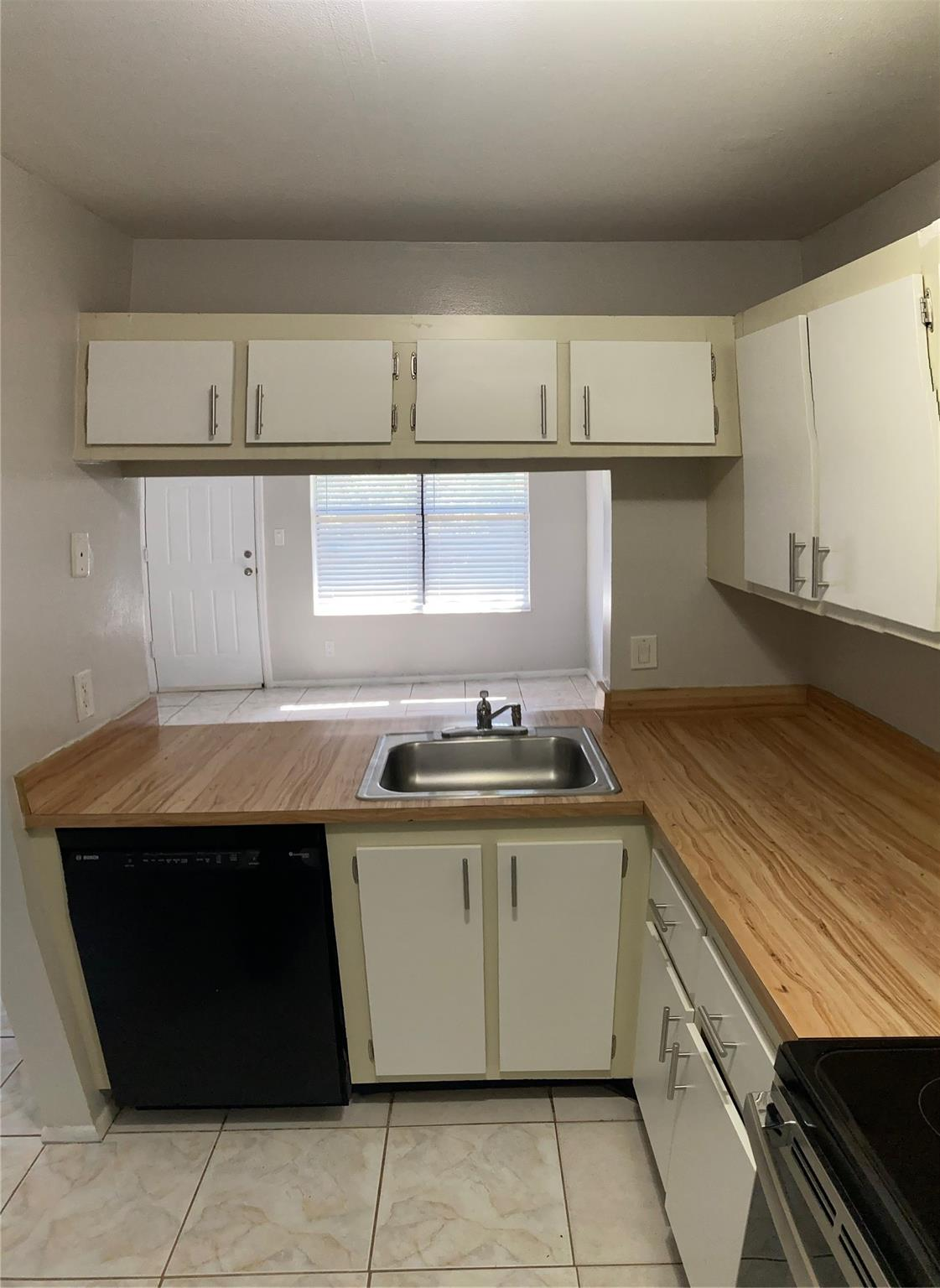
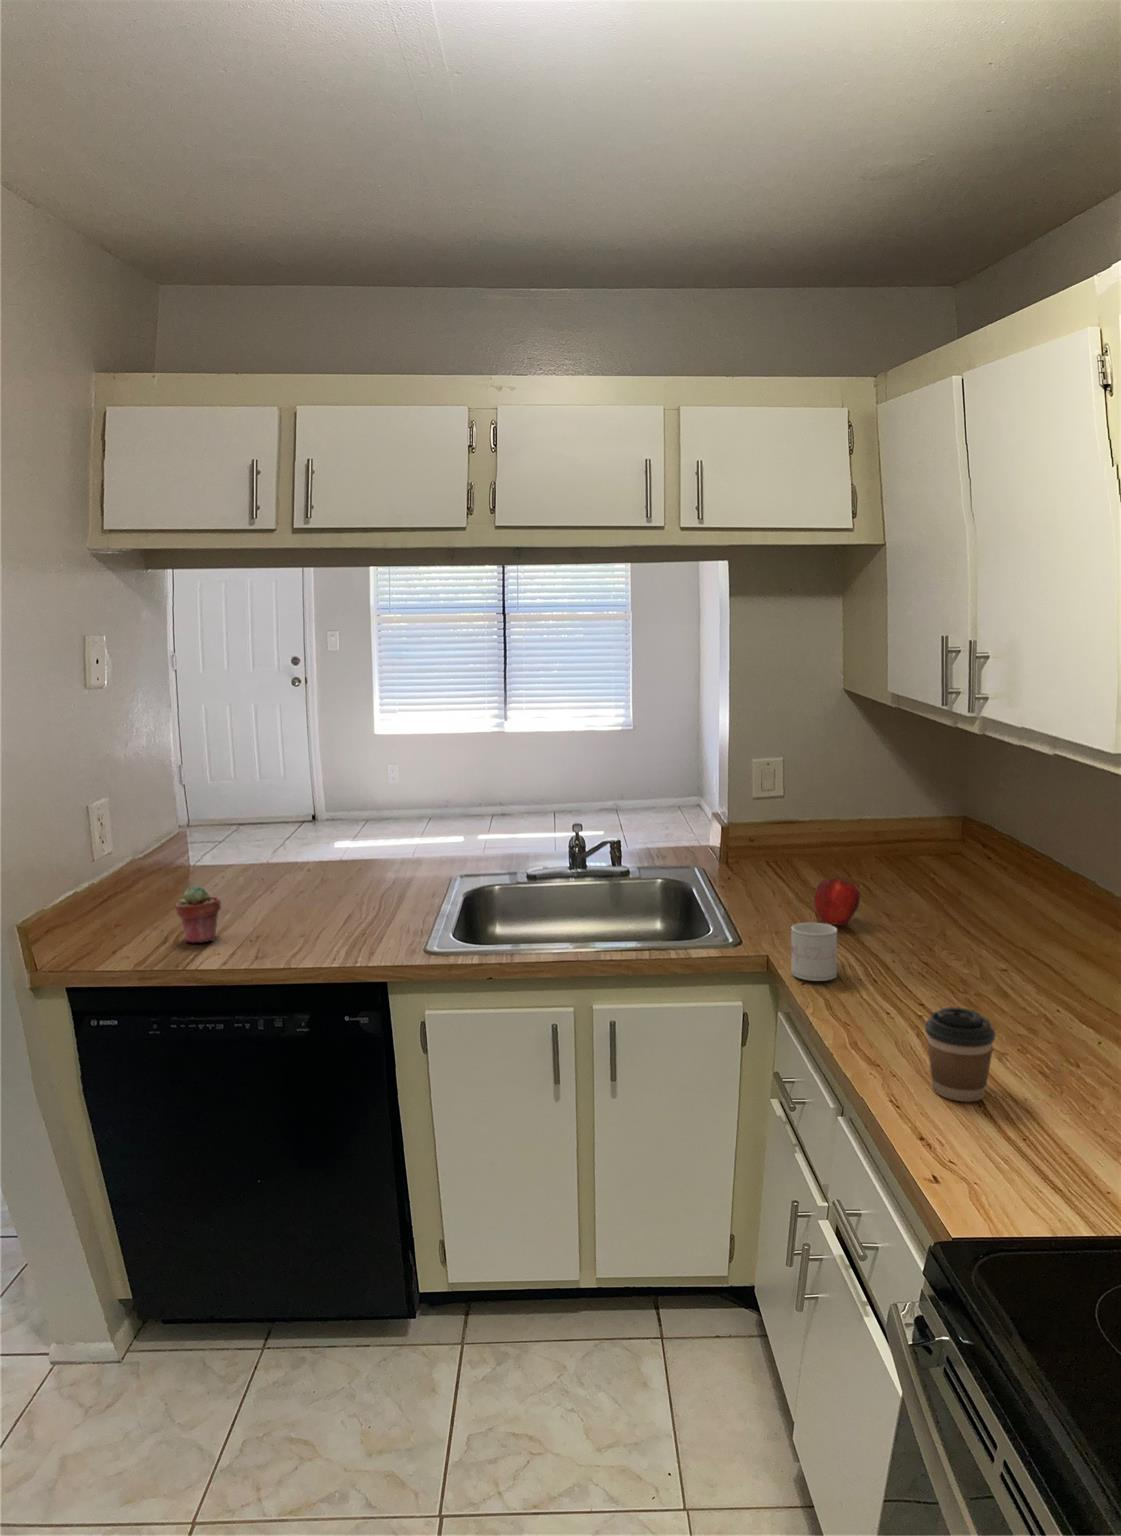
+ mug (817, 948)
+ apple (837, 900)
+ coffee cup (959, 1049)
+ potted succulent (198, 912)
